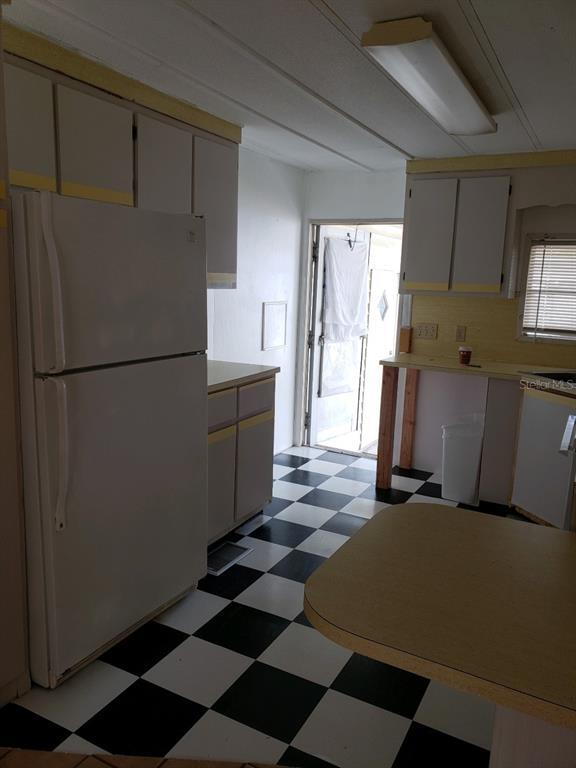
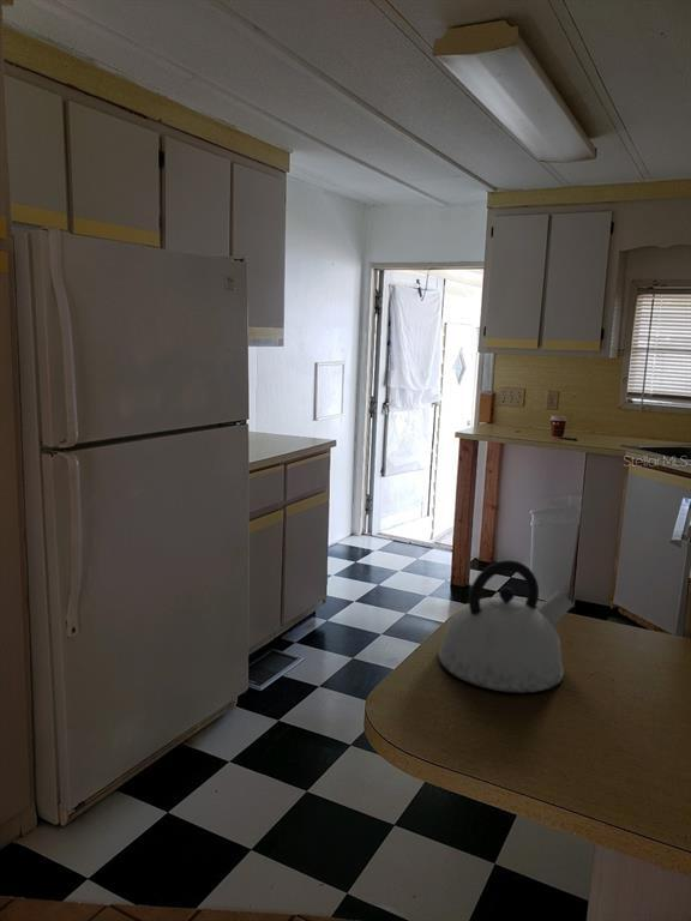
+ kettle (510, 612)
